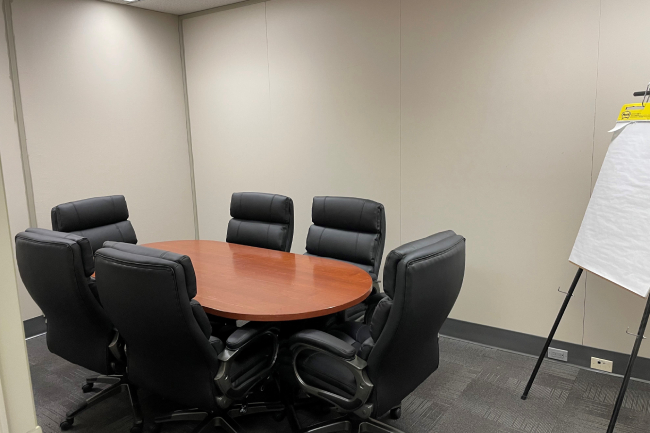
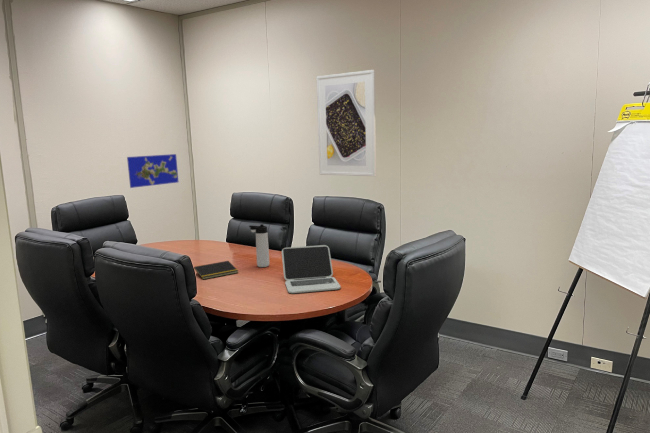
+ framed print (345, 125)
+ world map (154, 170)
+ laptop (309, 267)
+ thermos bottle (259, 245)
+ notepad (216, 269)
